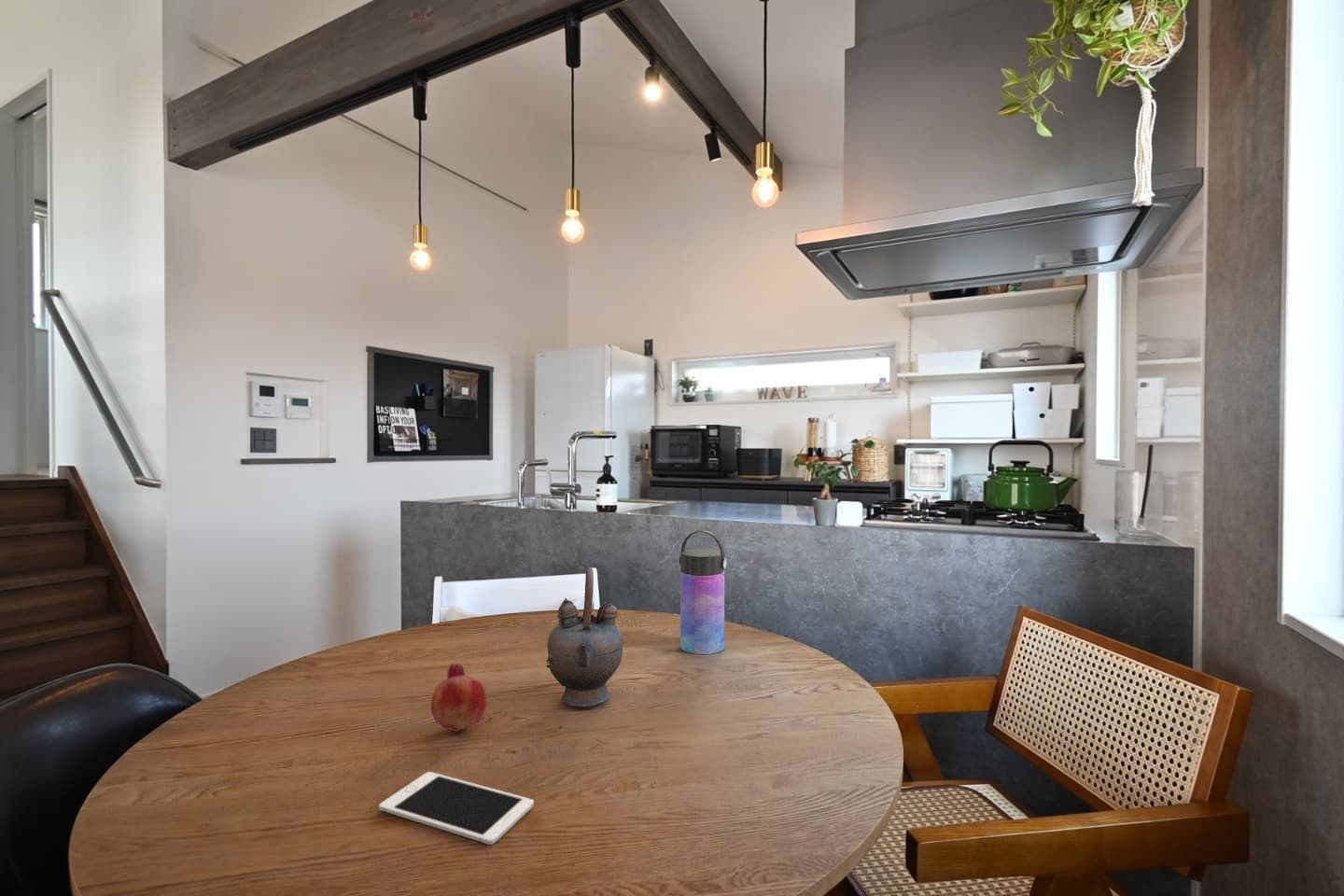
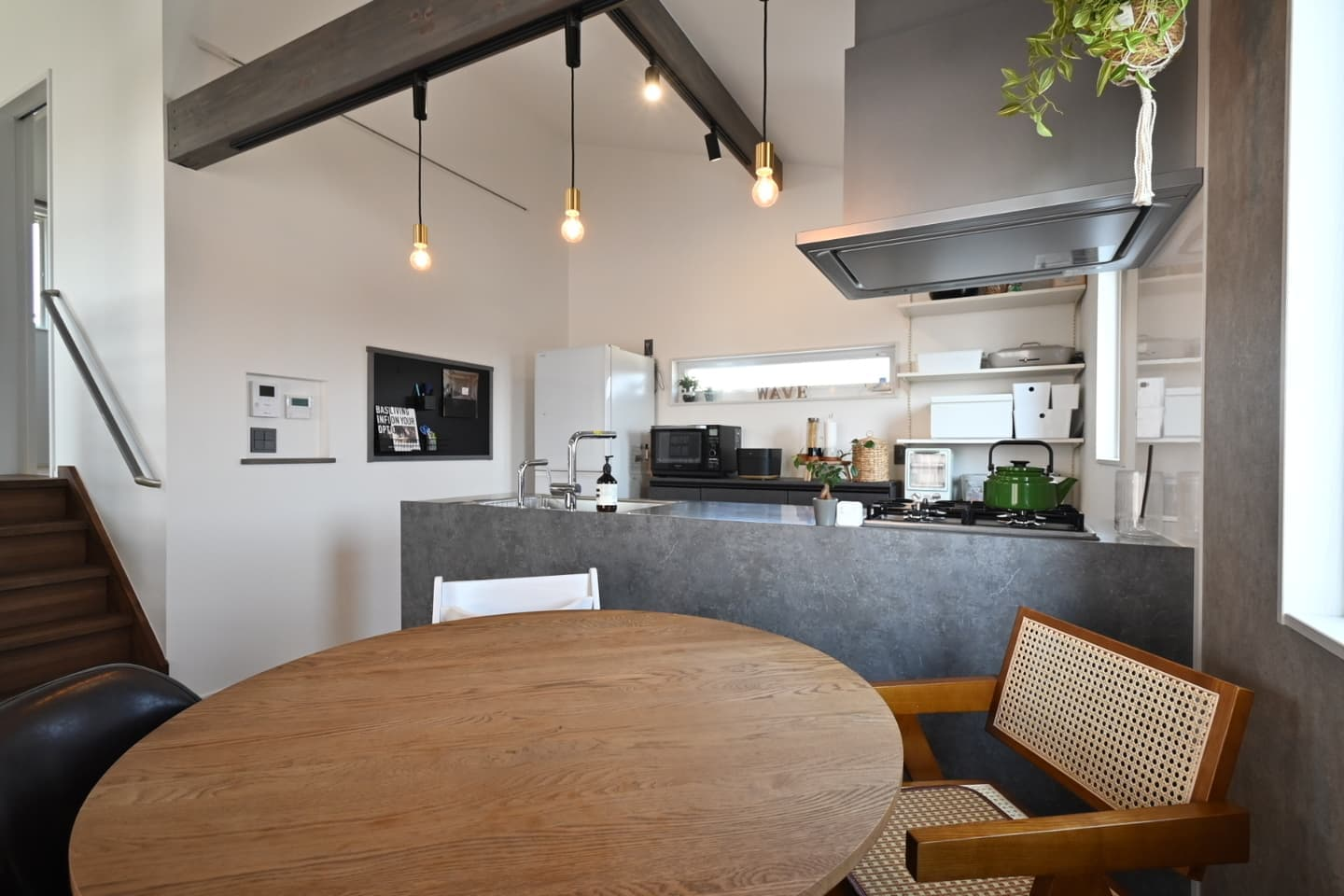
- fruit (458, 698)
- water bottle (702, 588)
- teapot (584, 636)
- cell phone (456, 805)
